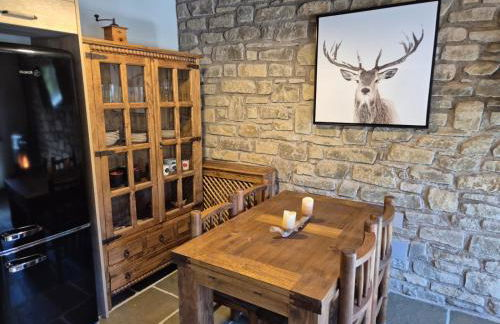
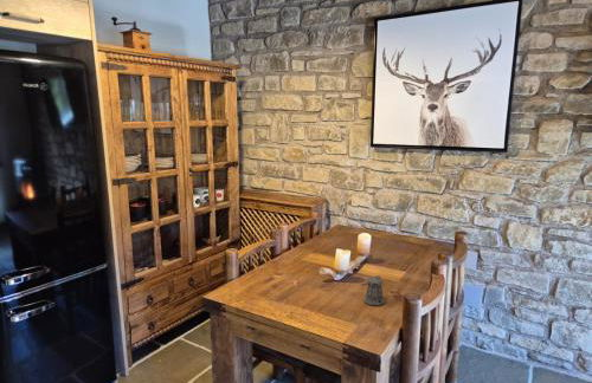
+ pepper shaker (372, 288)
